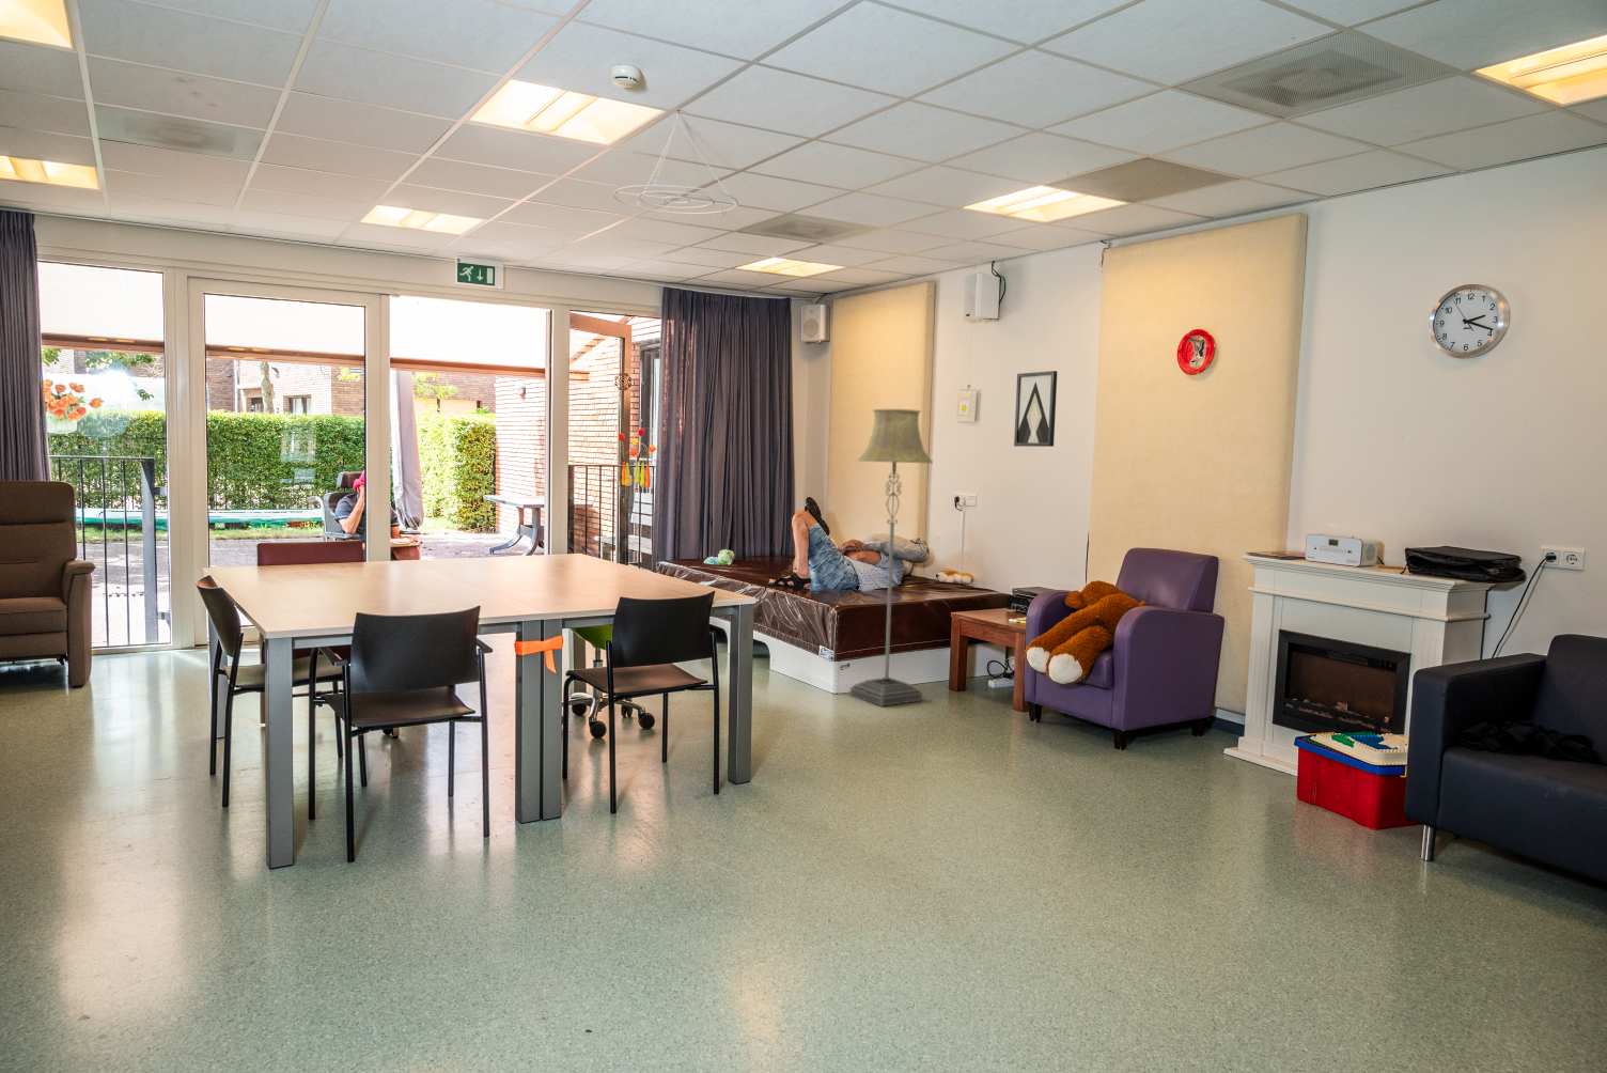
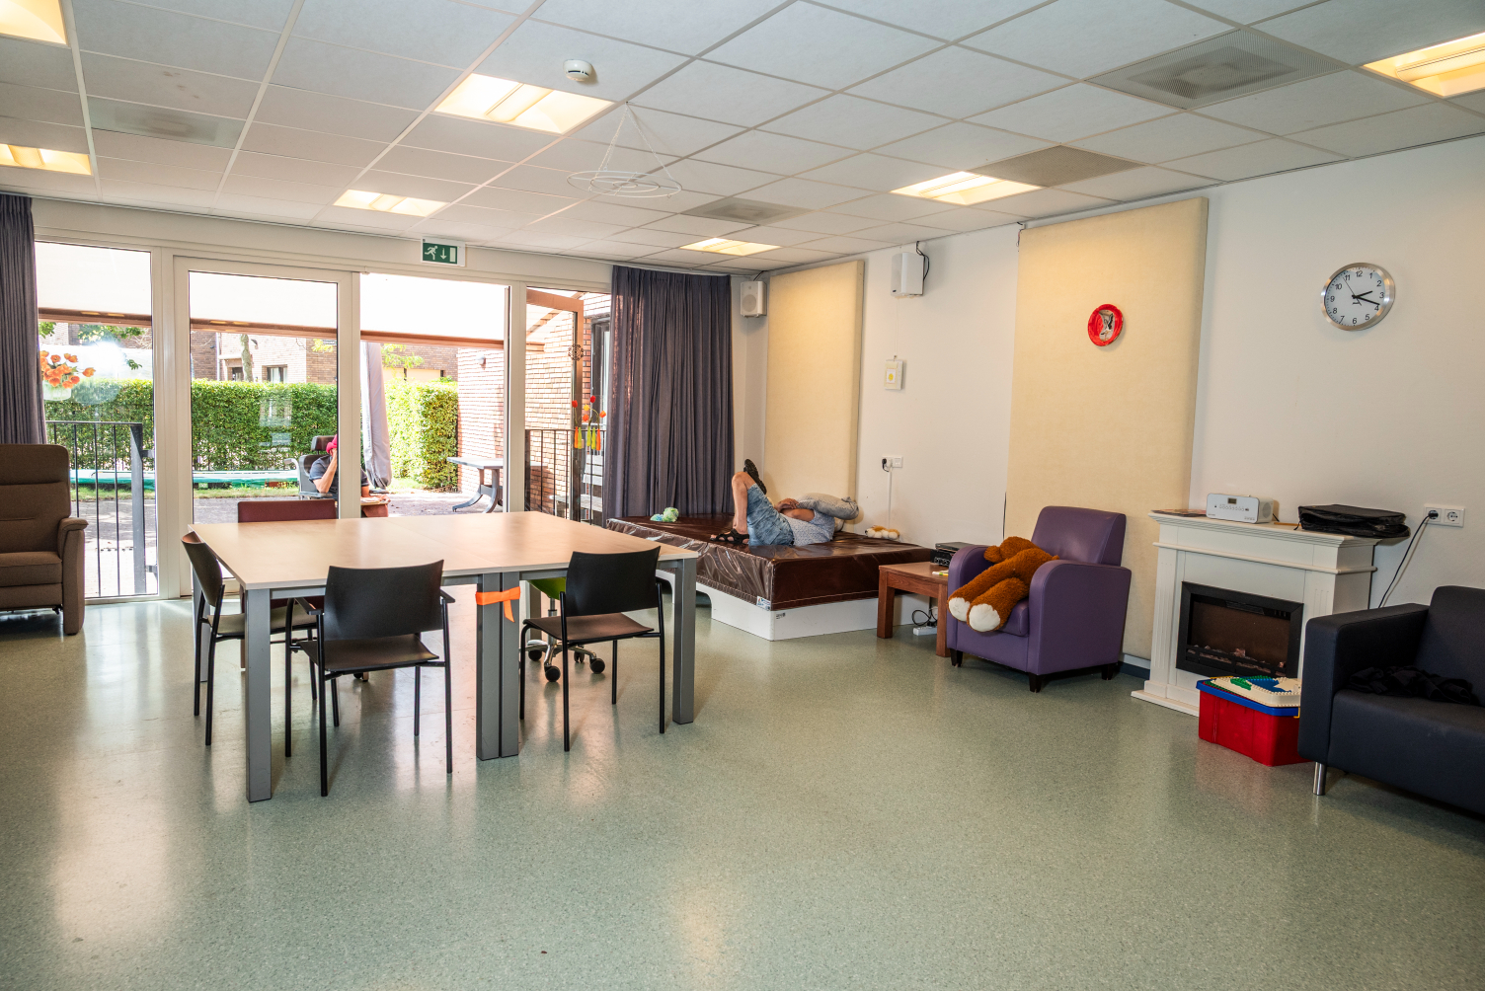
- wall art (1035, 410)
- floor lamp (891, 556)
